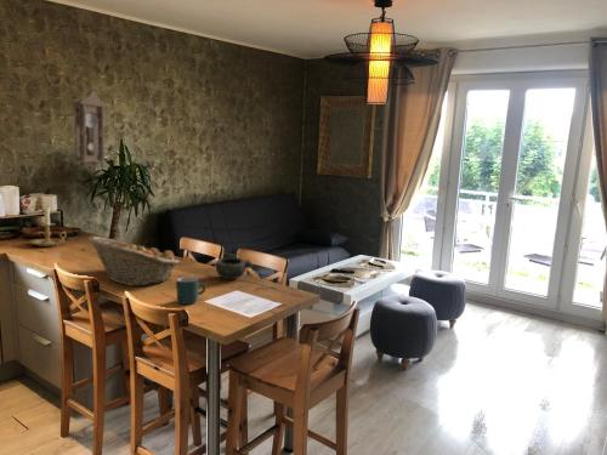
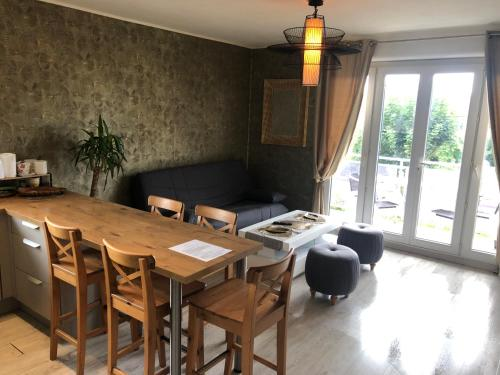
- bowl (232, 268)
- candle holder (47, 226)
- mug (189, 289)
- pendulum clock (90, 131)
- fruit basket (134, 257)
